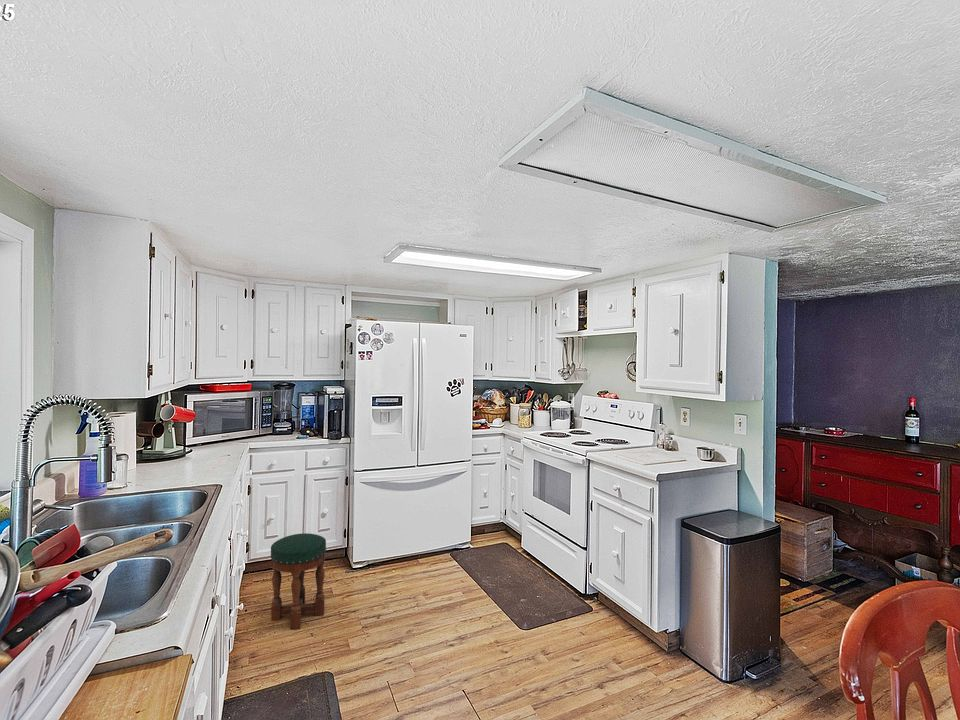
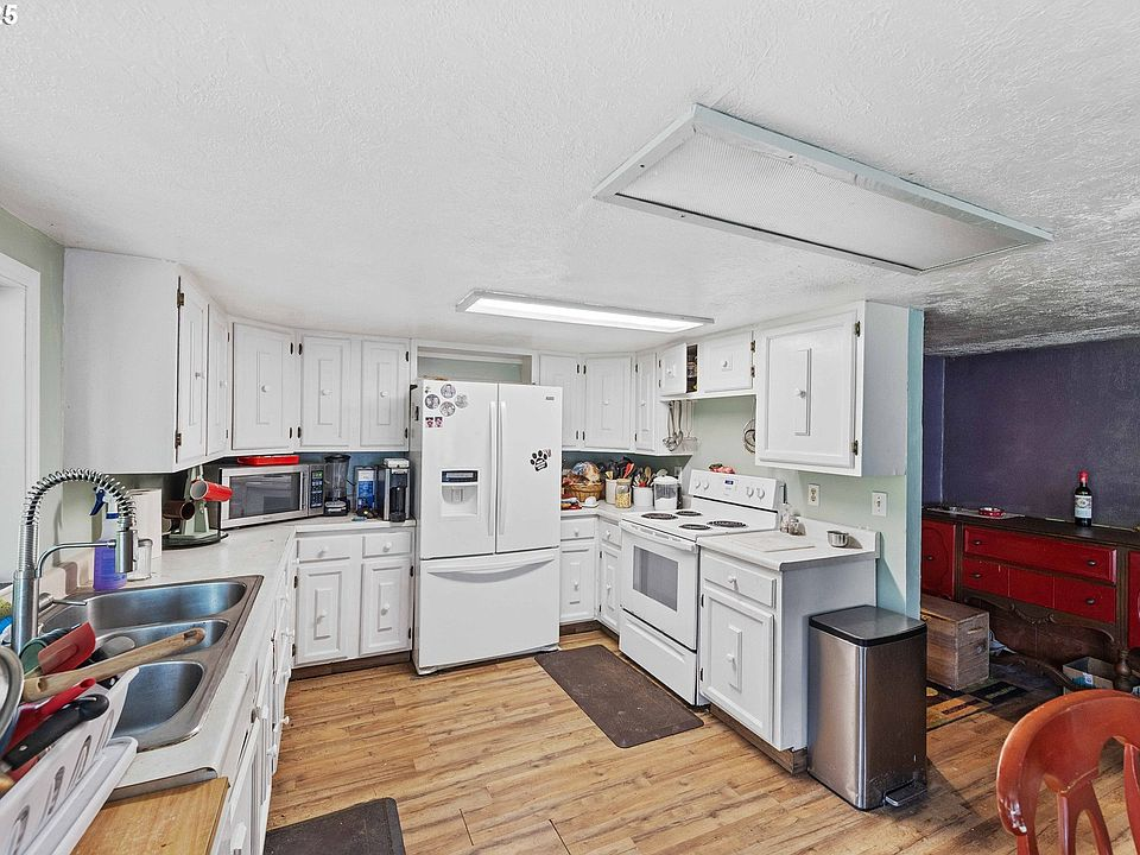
- stool (298, 576)
